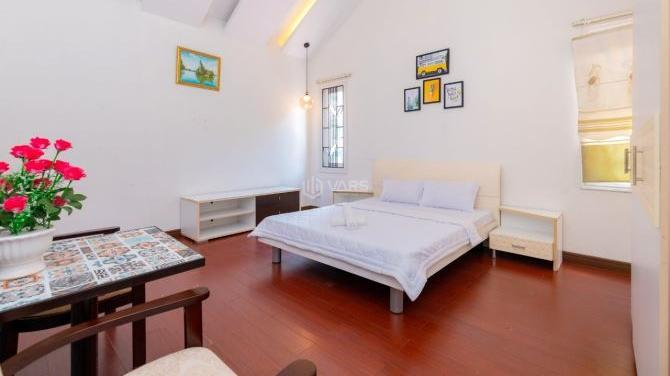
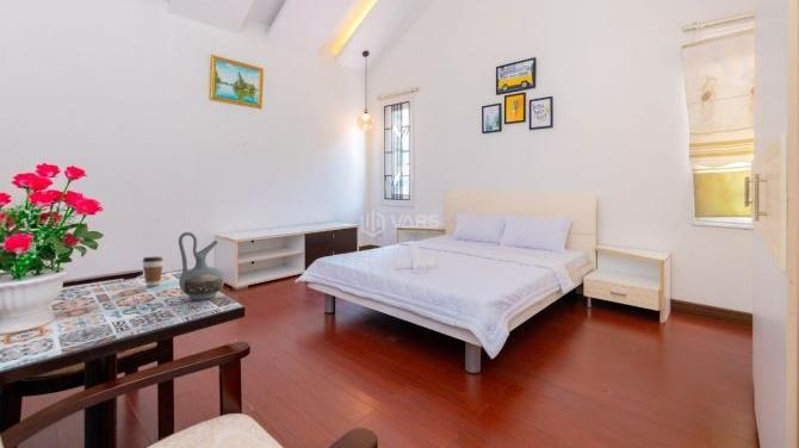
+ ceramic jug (202, 265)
+ coffee cup (153, 270)
